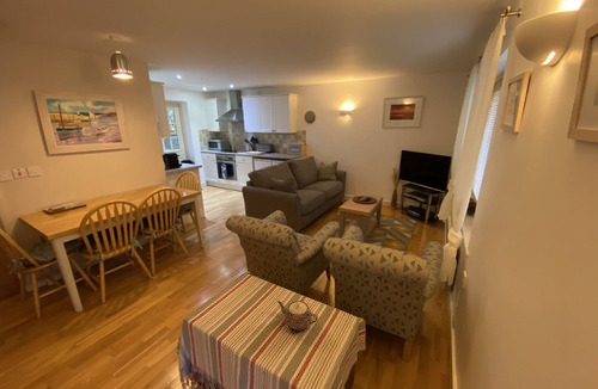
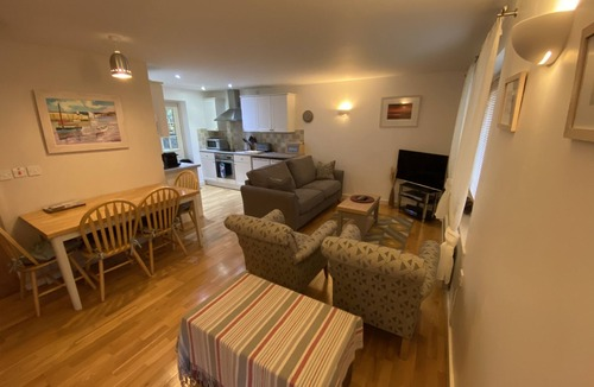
- teapot (297, 313)
